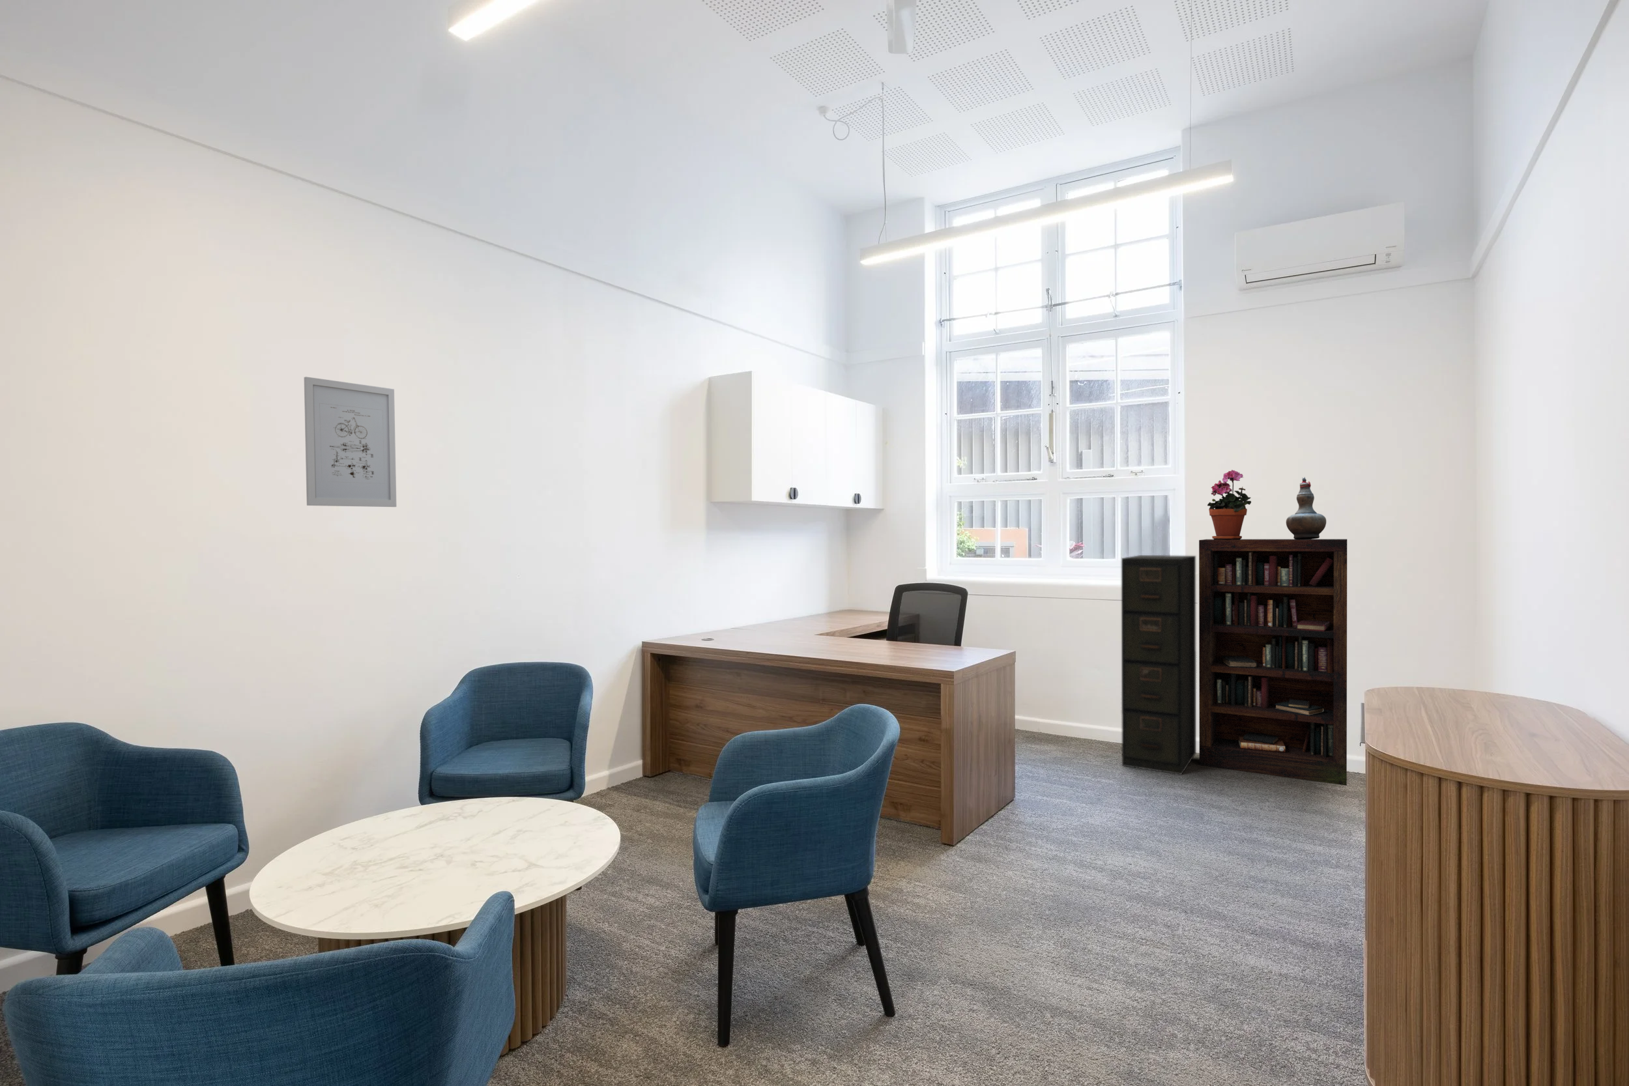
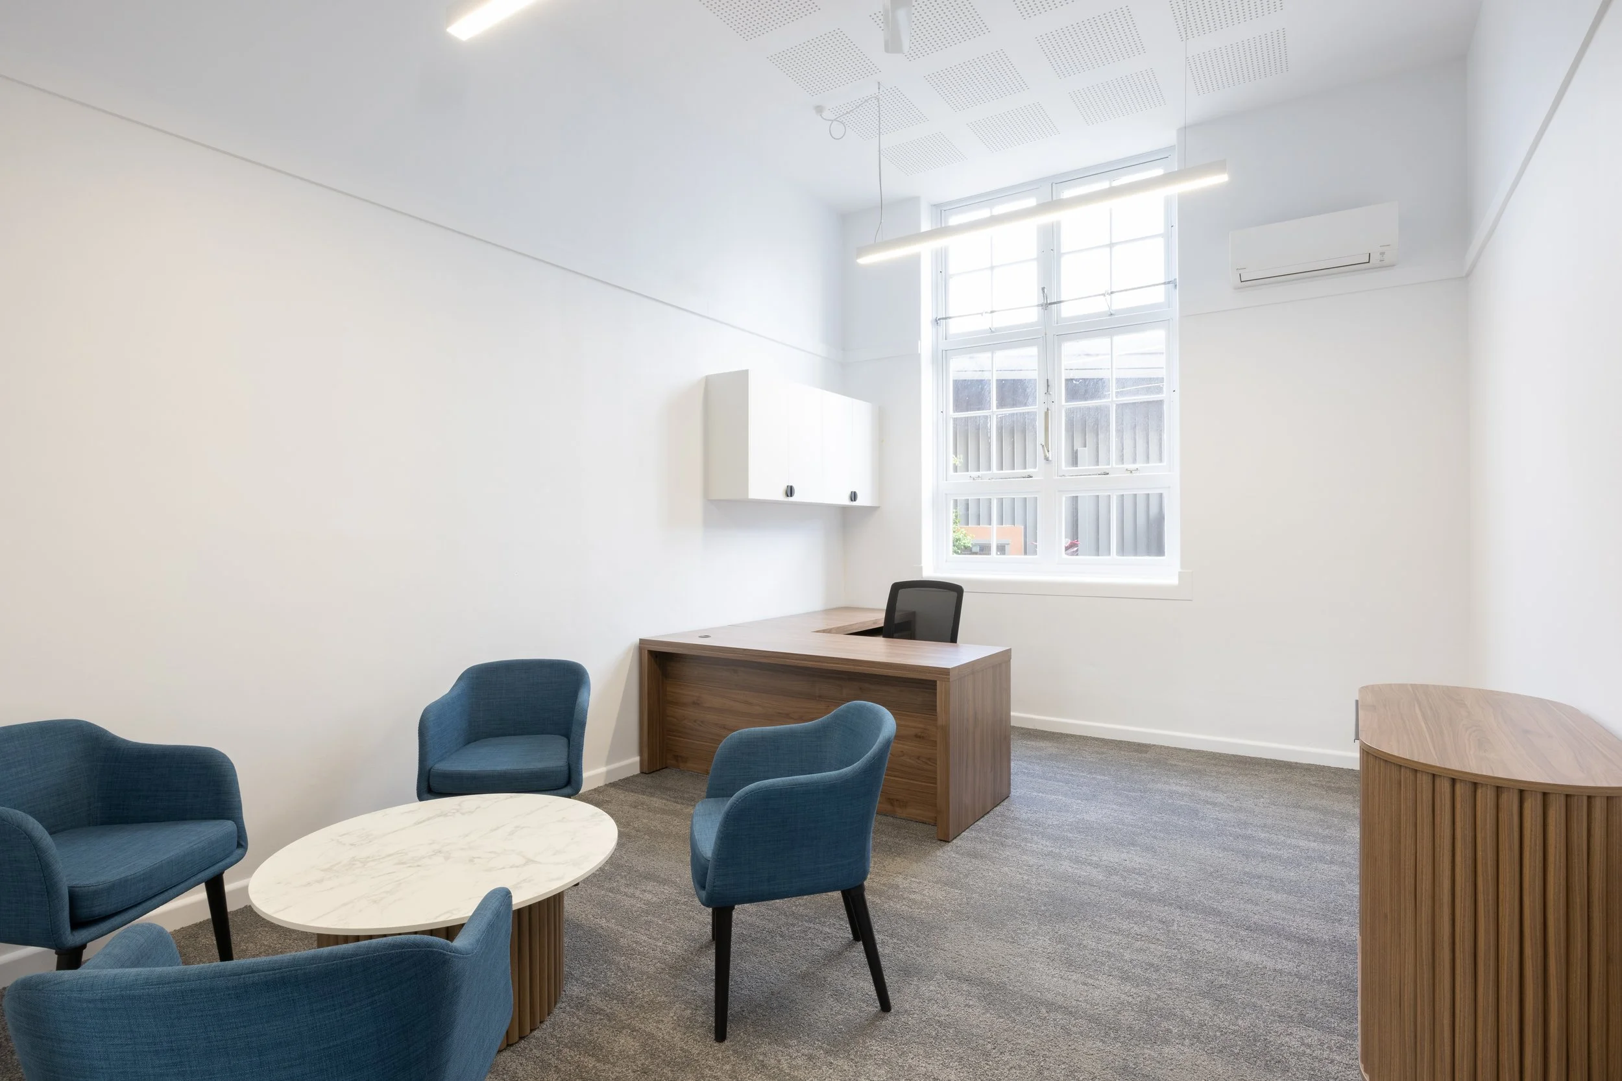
- potted plant (1228, 504)
- bookcase (1271, 655)
- filing cabinet (1159, 658)
- decorative vase (1305, 508)
- wall art (351, 445)
